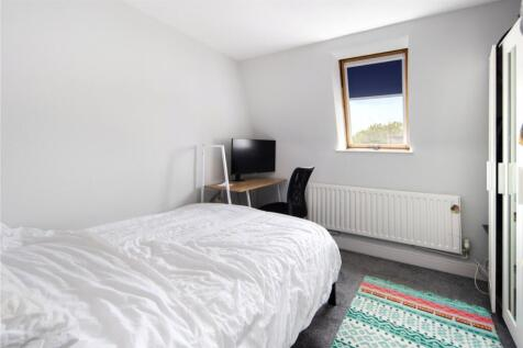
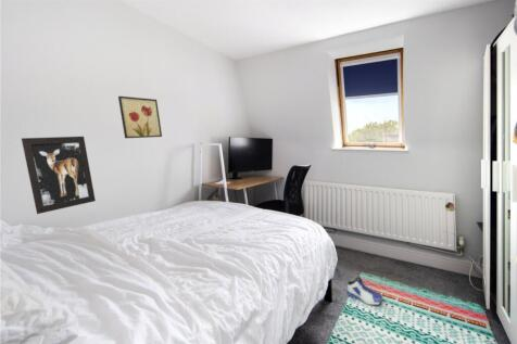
+ sneaker (362, 289)
+ wall art (140, 117)
+ wall art (61, 173)
